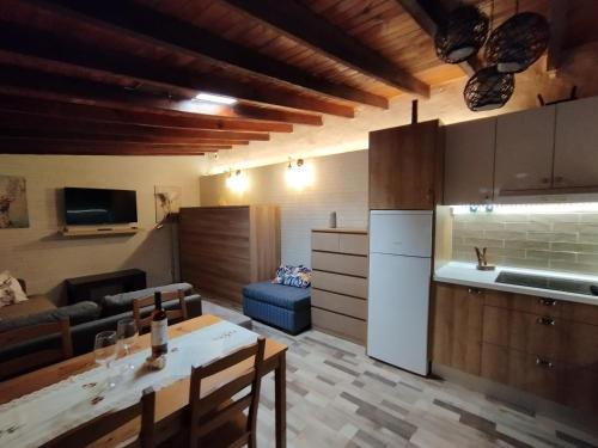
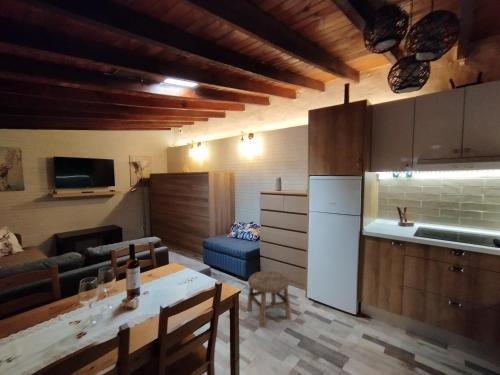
+ stool (265, 296)
